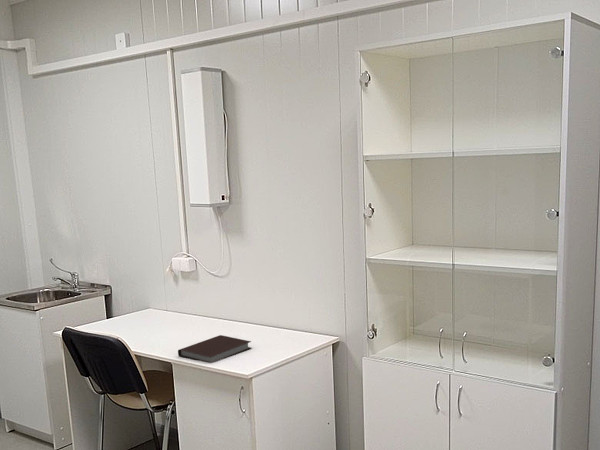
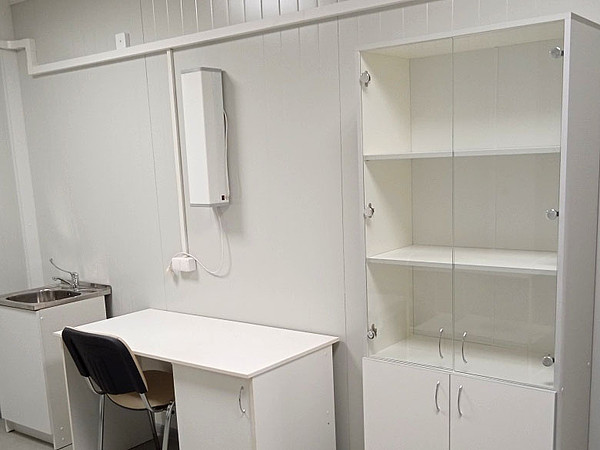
- notebook (215, 348)
